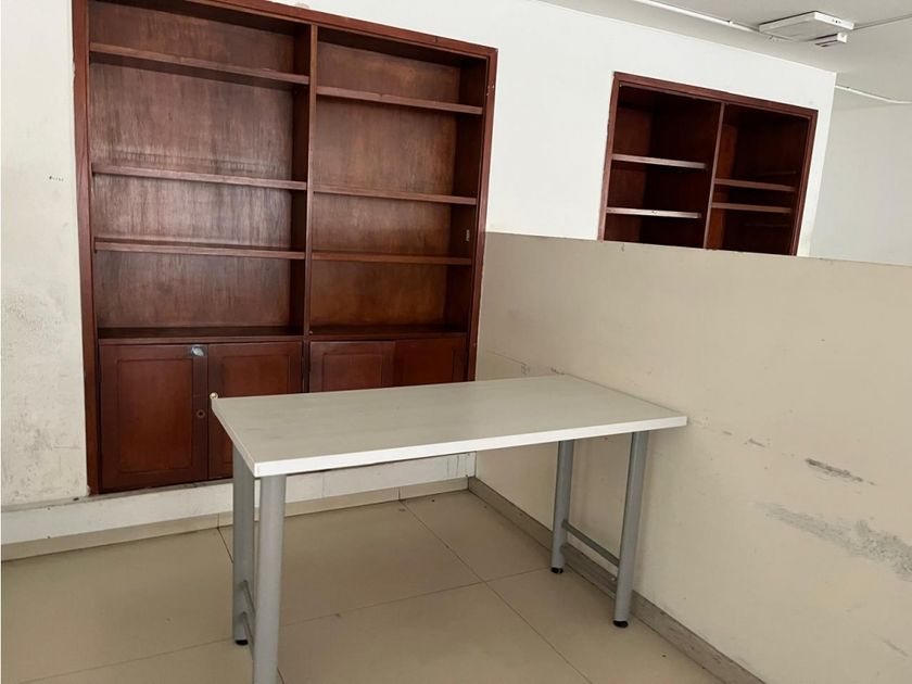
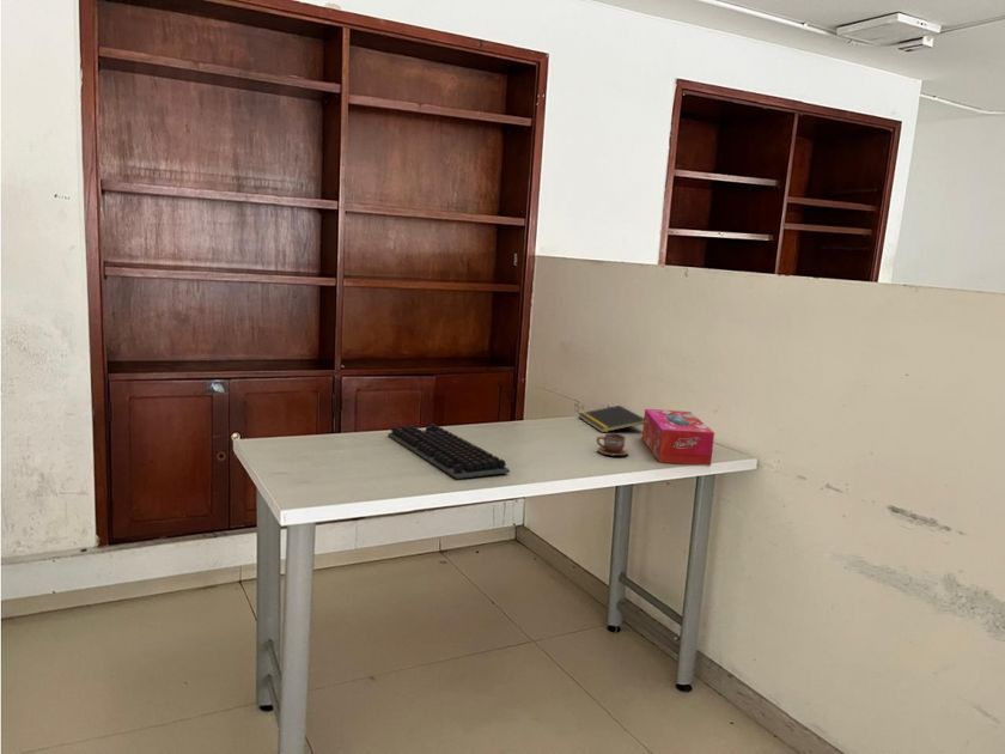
+ computer keyboard (444, 448)
+ notepad (611, 418)
+ cup (613, 444)
+ tissue box (675, 434)
